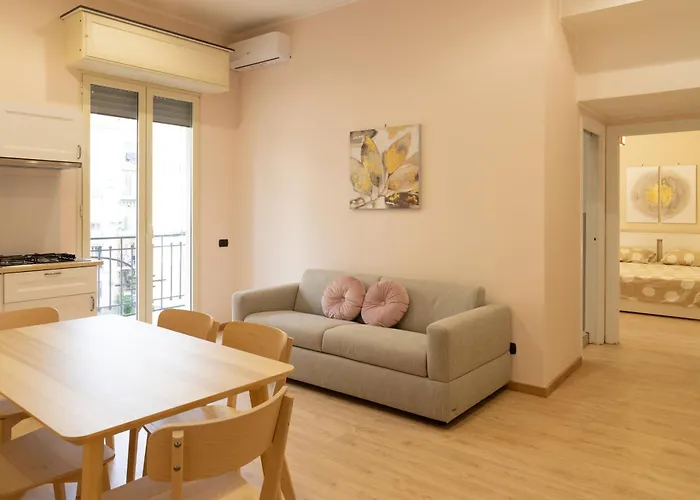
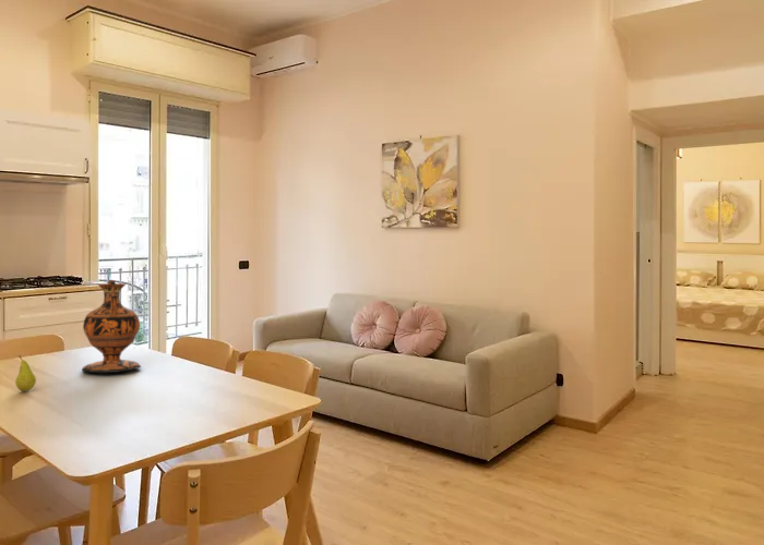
+ vase (111, 325)
+ fruit (25, 373)
